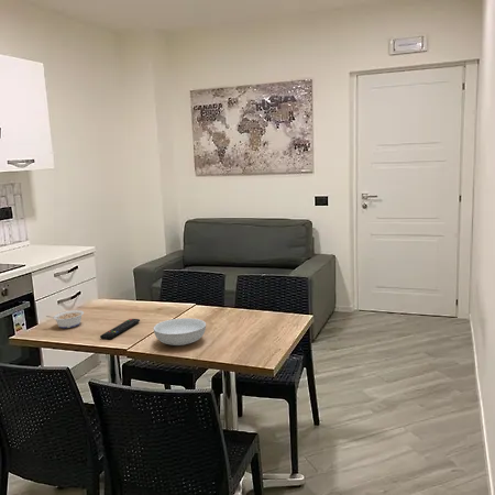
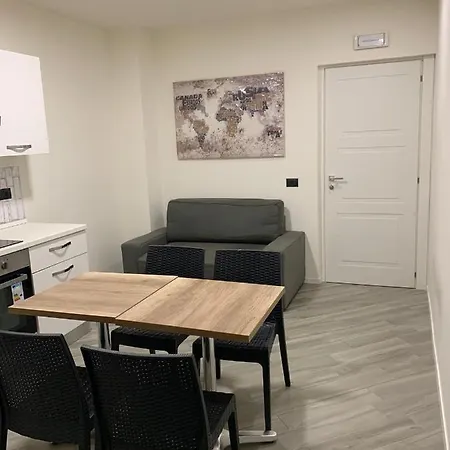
- serving bowl (179, 333)
- remote control (121, 328)
- legume (67, 319)
